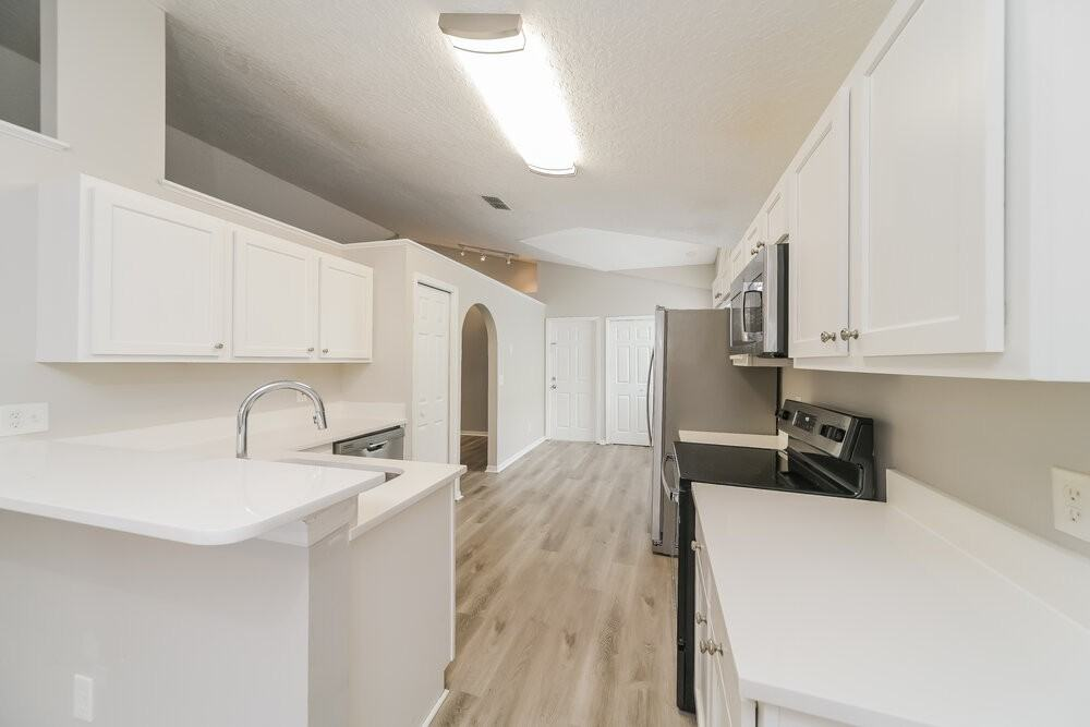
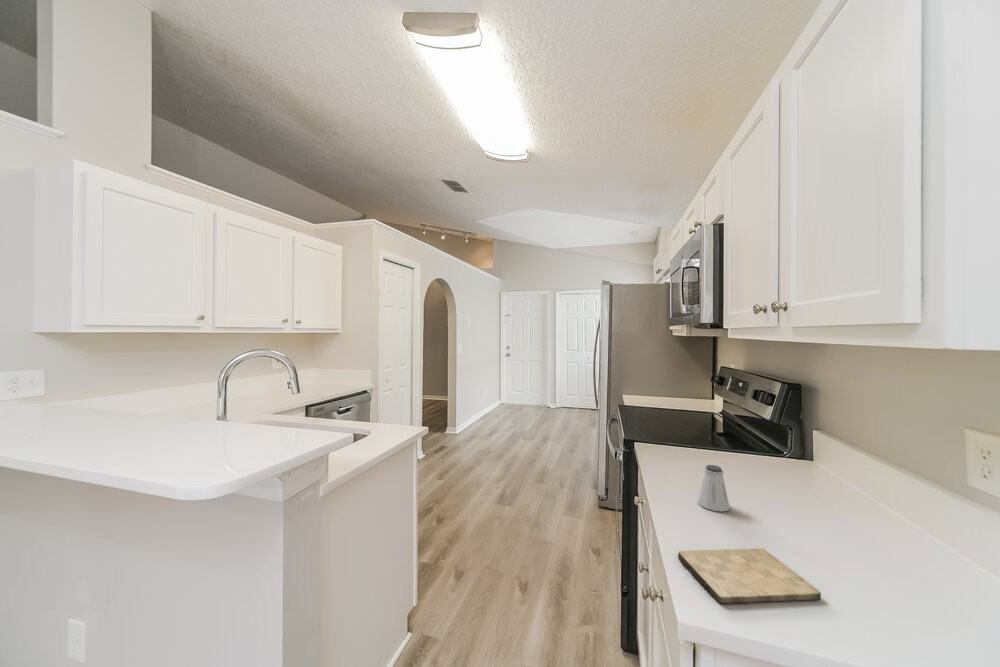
+ cutting board (743, 573)
+ saltshaker (713, 486)
